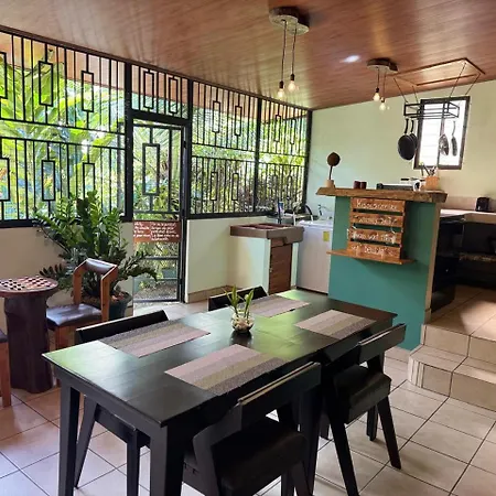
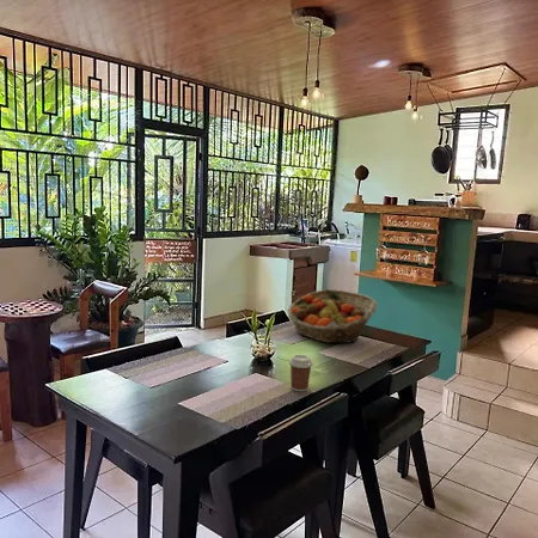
+ coffee cup (300, 372)
+ fruit basket (330, 314)
